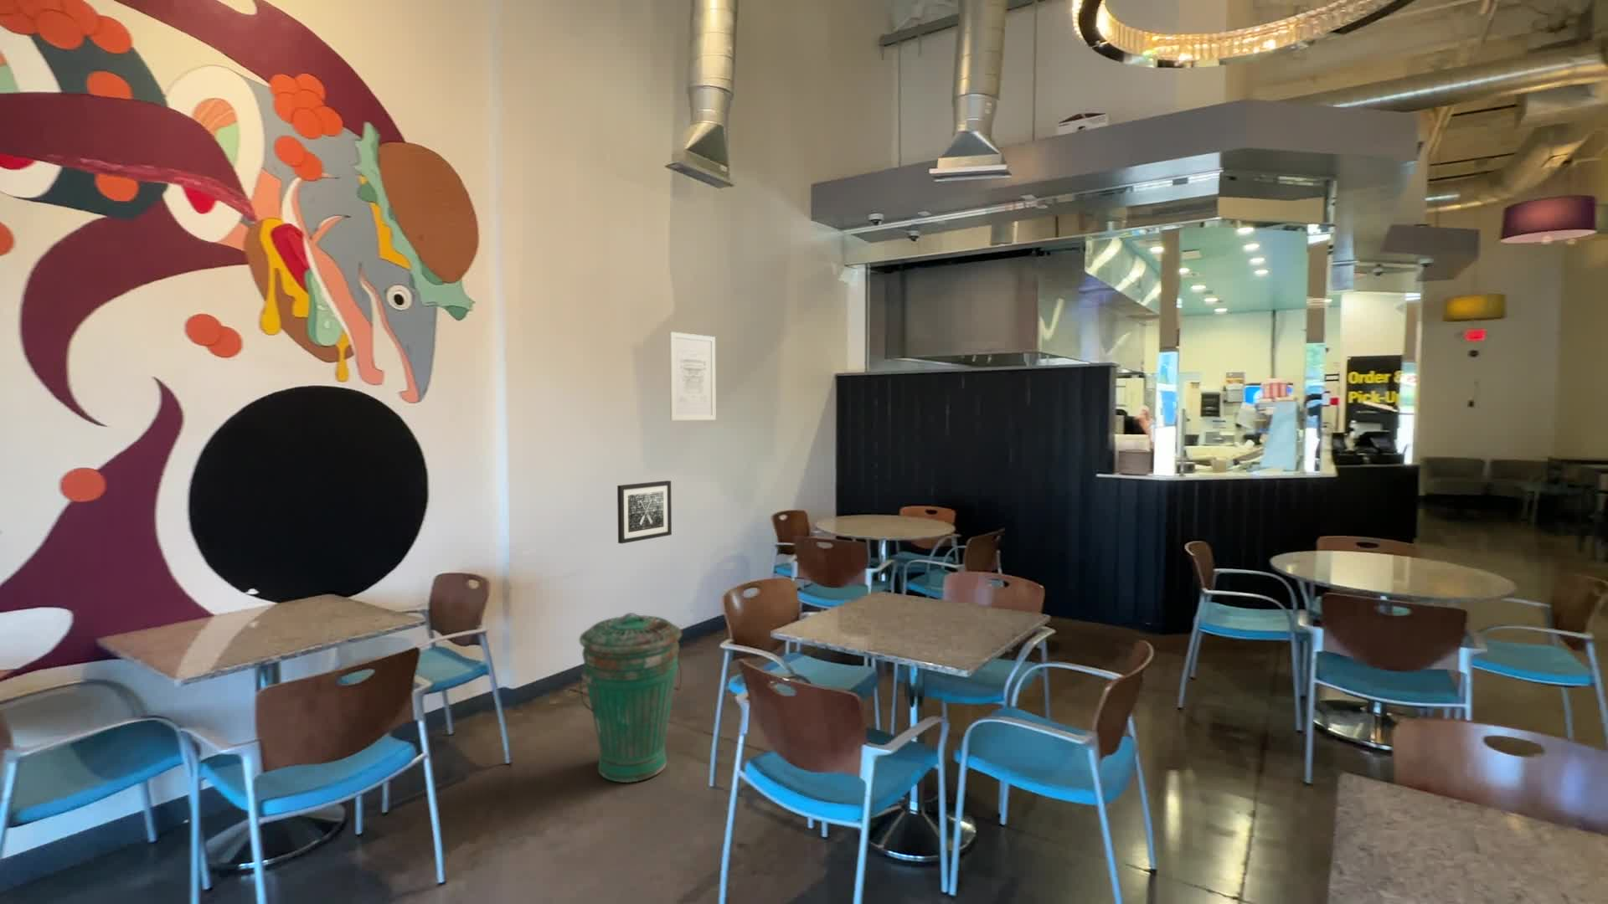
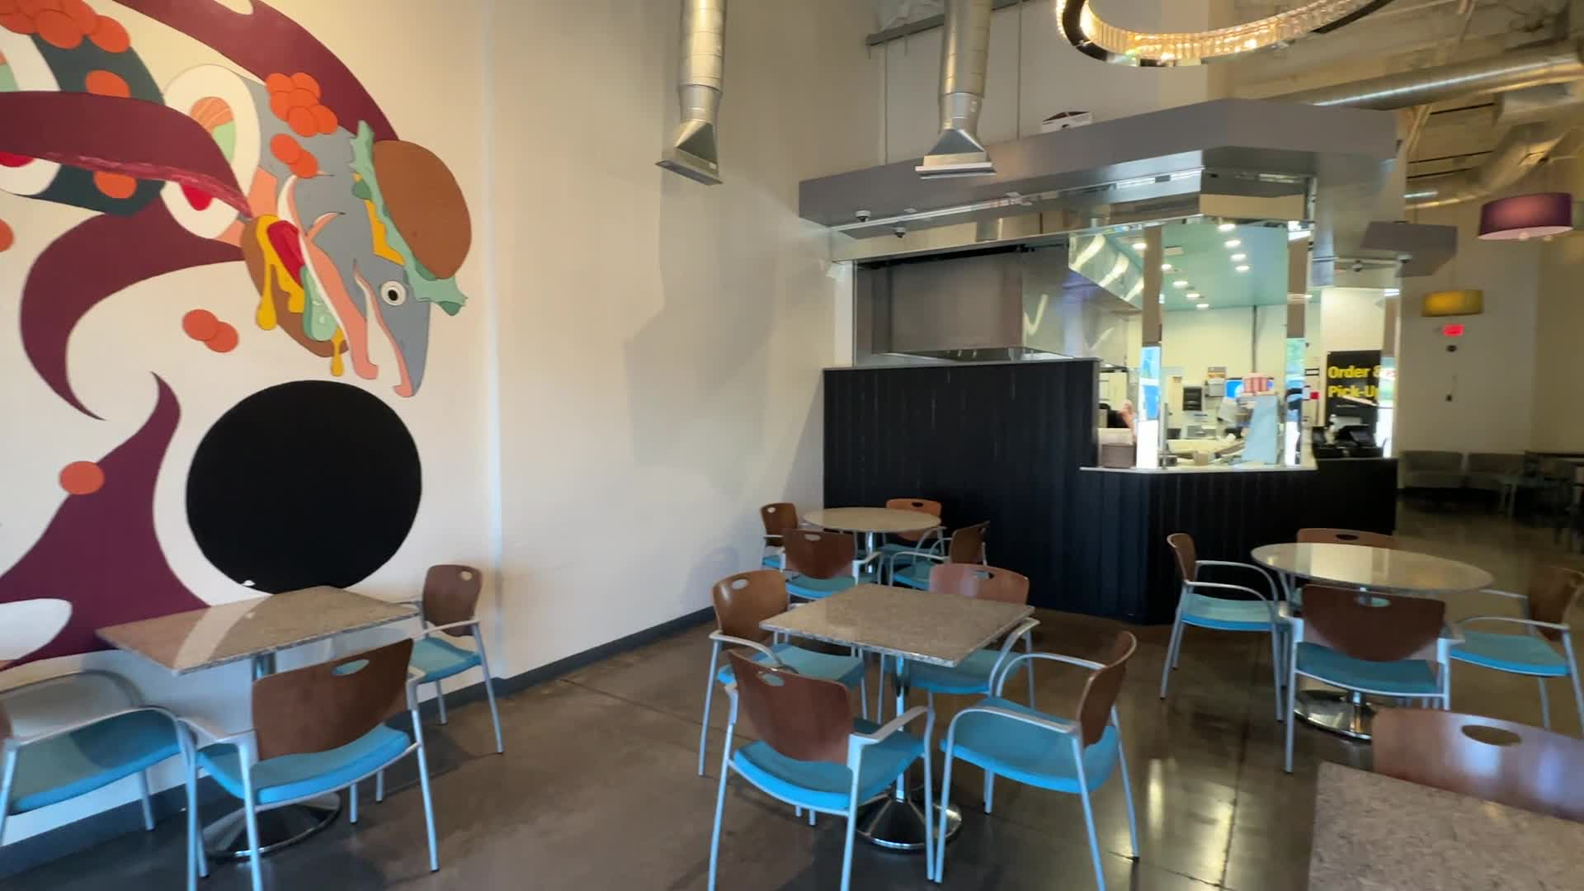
- wall art (694, 376)
- trash can (632, 691)
- wall art (645, 511)
